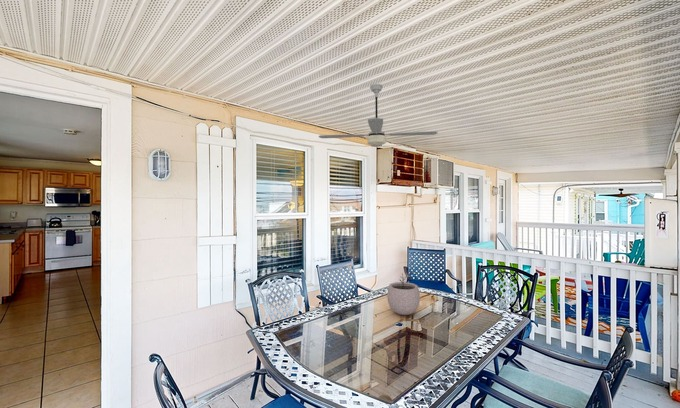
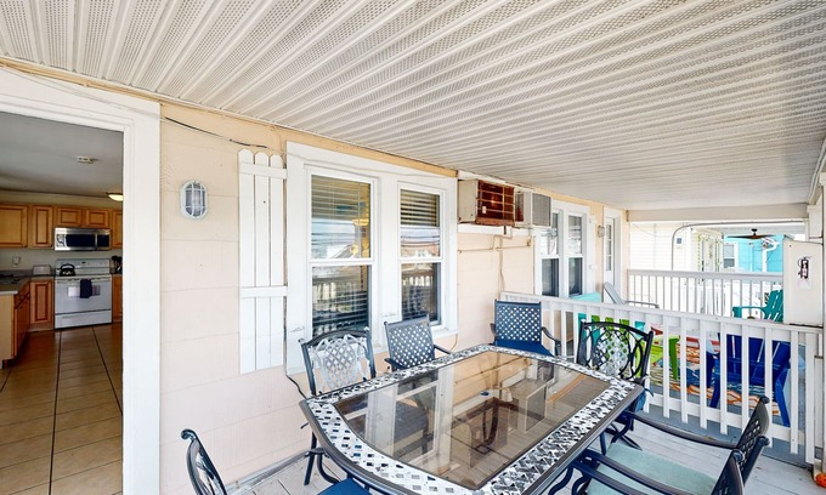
- ceiling fan (376, 115)
- plant pot (403, 293)
